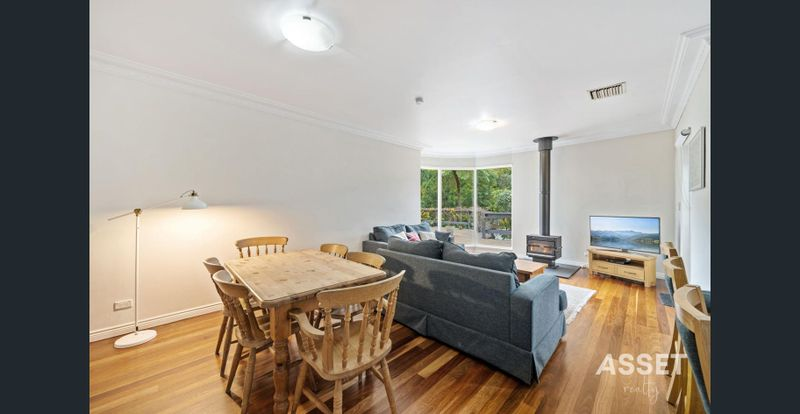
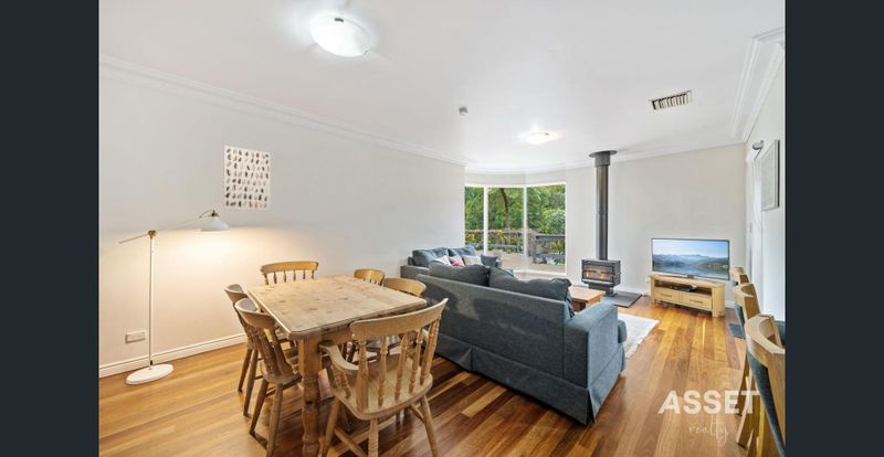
+ wall art (248, 180)
